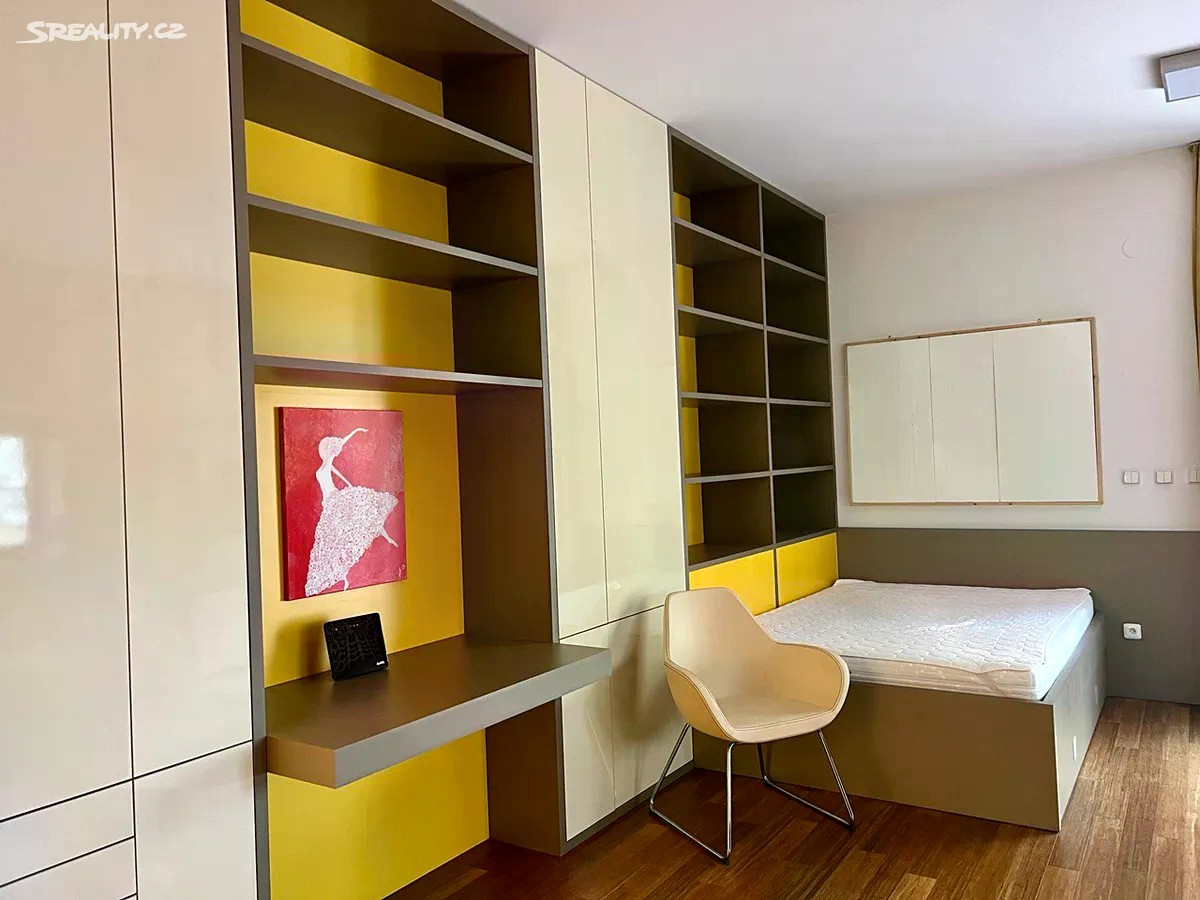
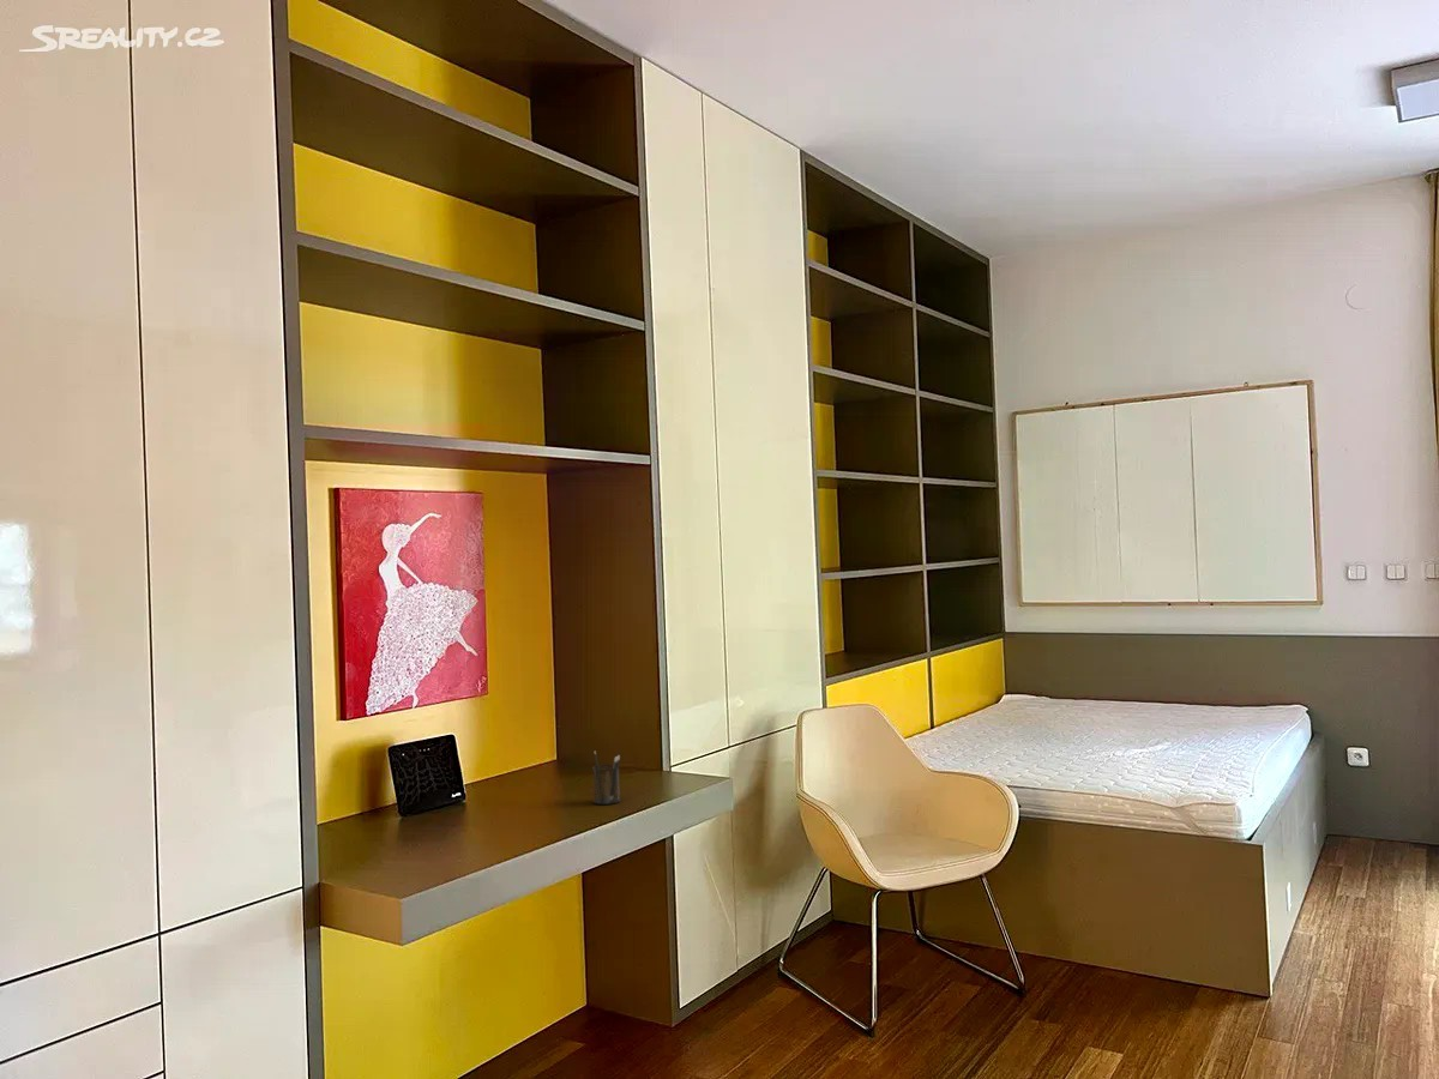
+ pencil holder (606, 776)
